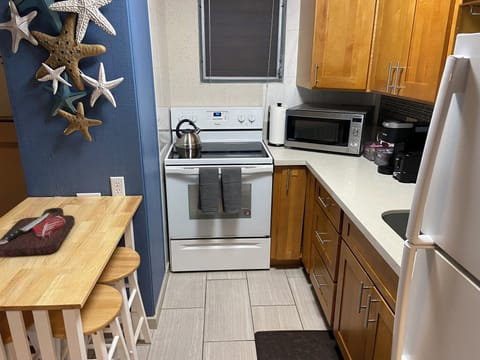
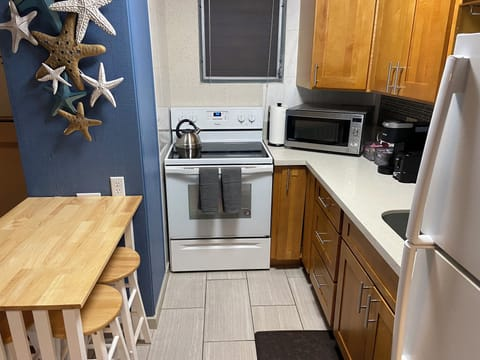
- cutting board (40, 225)
